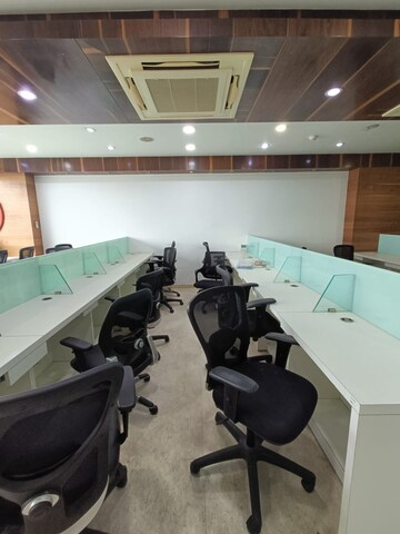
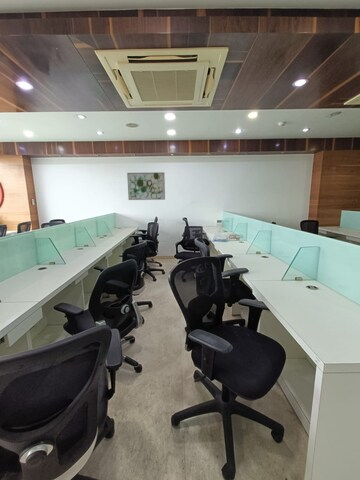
+ wall art (146, 186)
